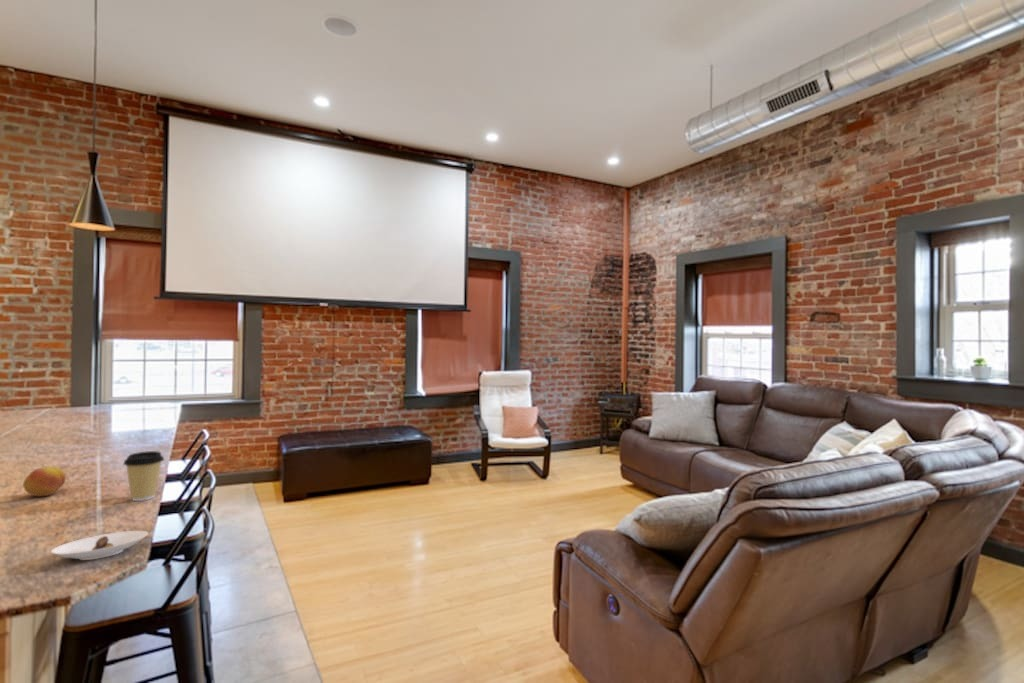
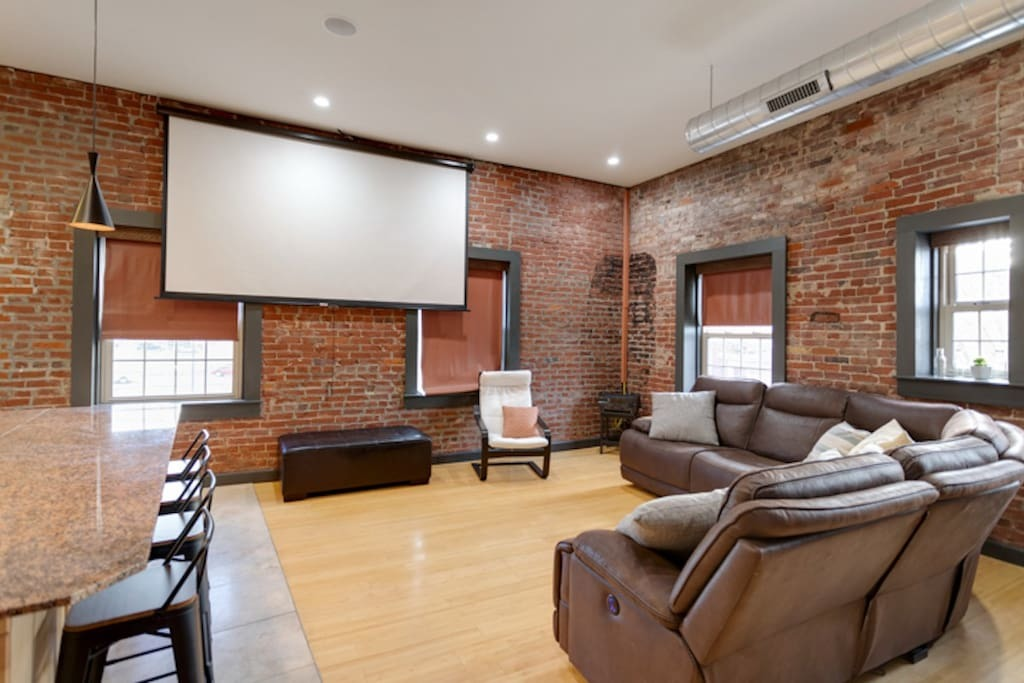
- saucer (101, 546)
- fruit (44, 481)
- coffee cup (143, 476)
